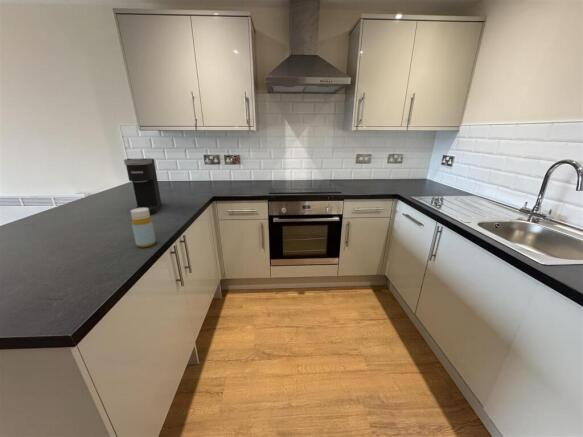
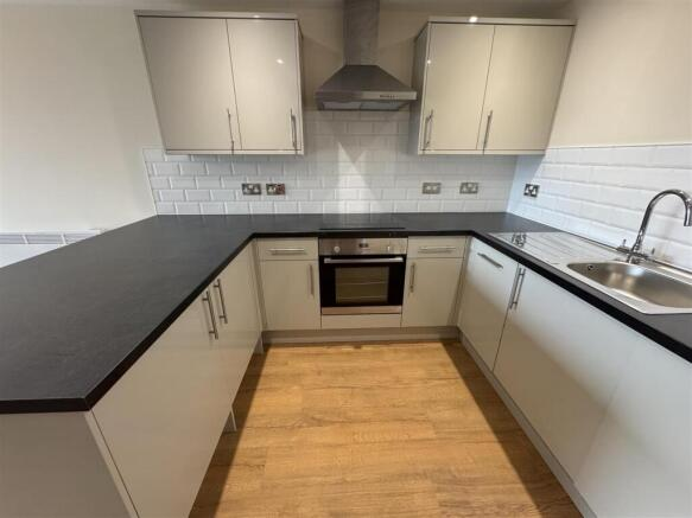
- bottle (143, 227)
- coffee maker (144, 184)
